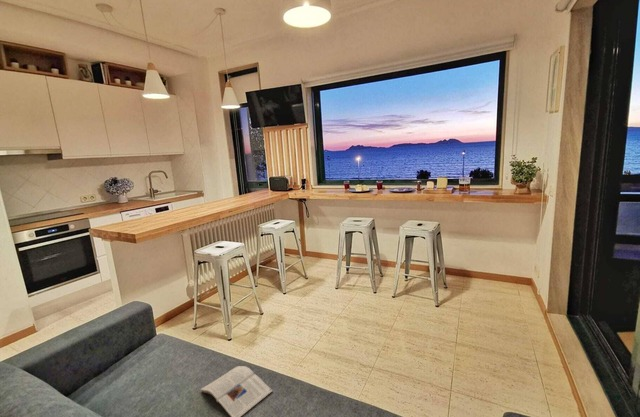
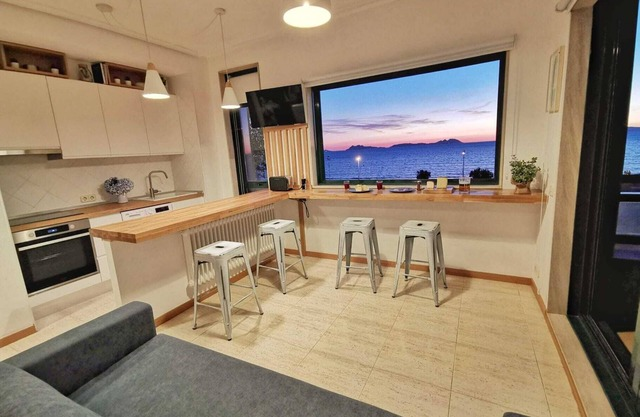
- magazine (236, 387)
